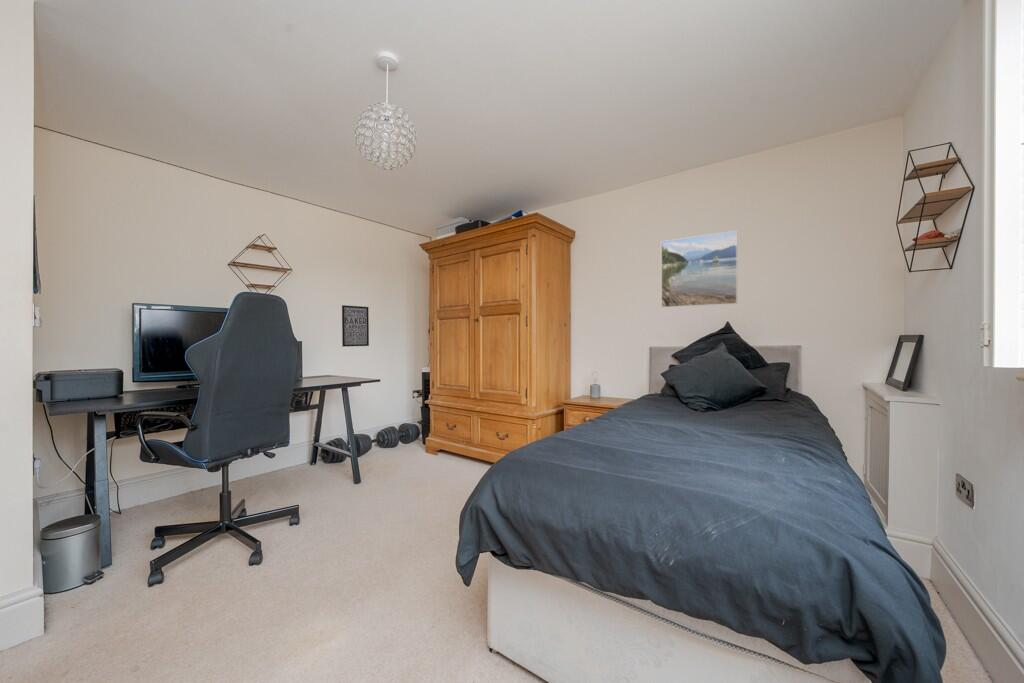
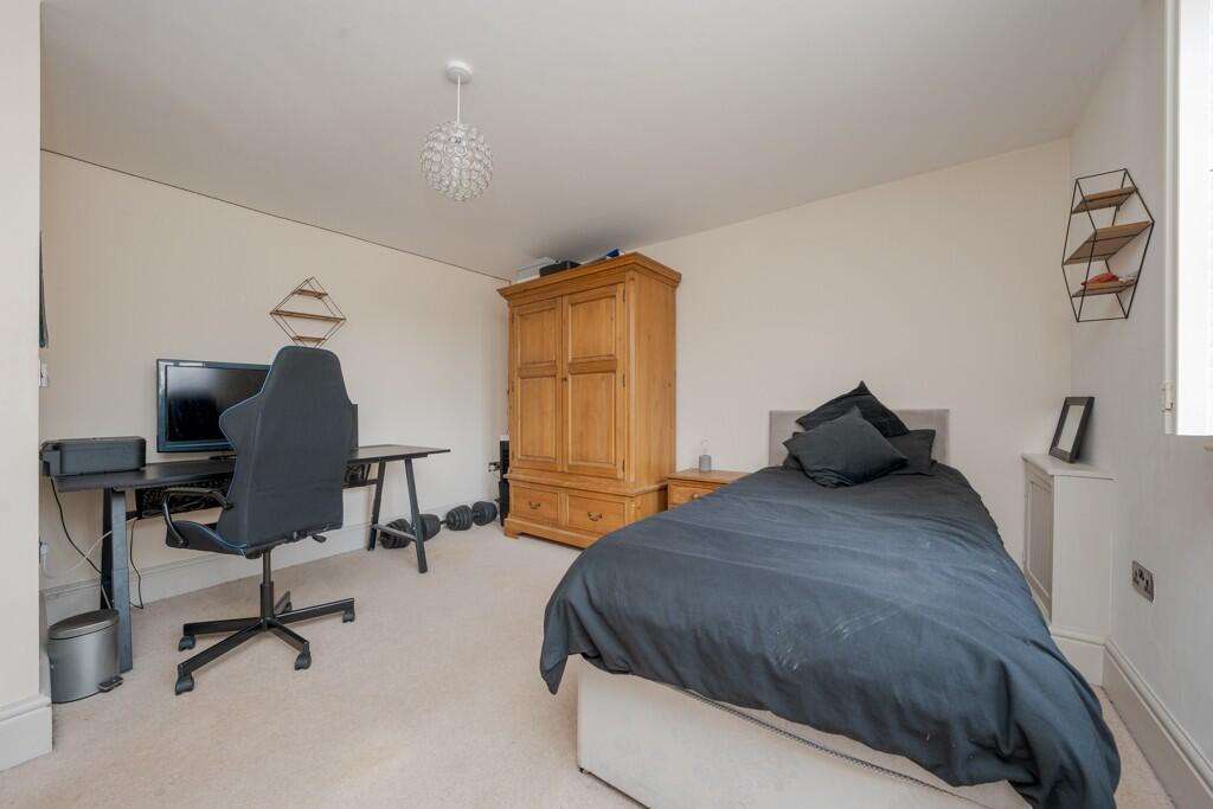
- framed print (697, 271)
- wall art (355, 326)
